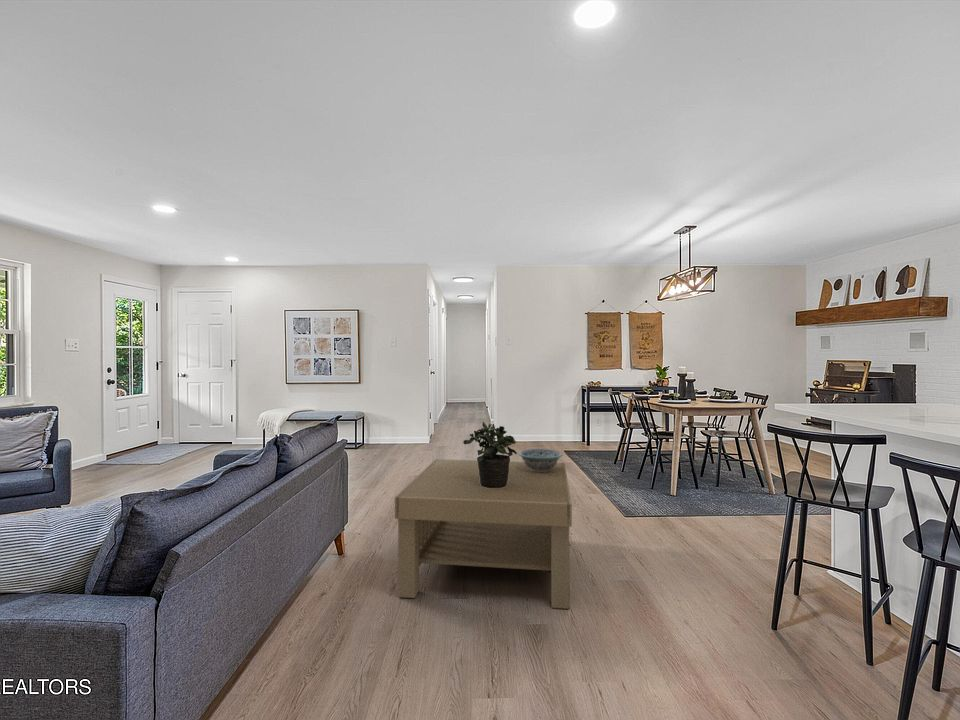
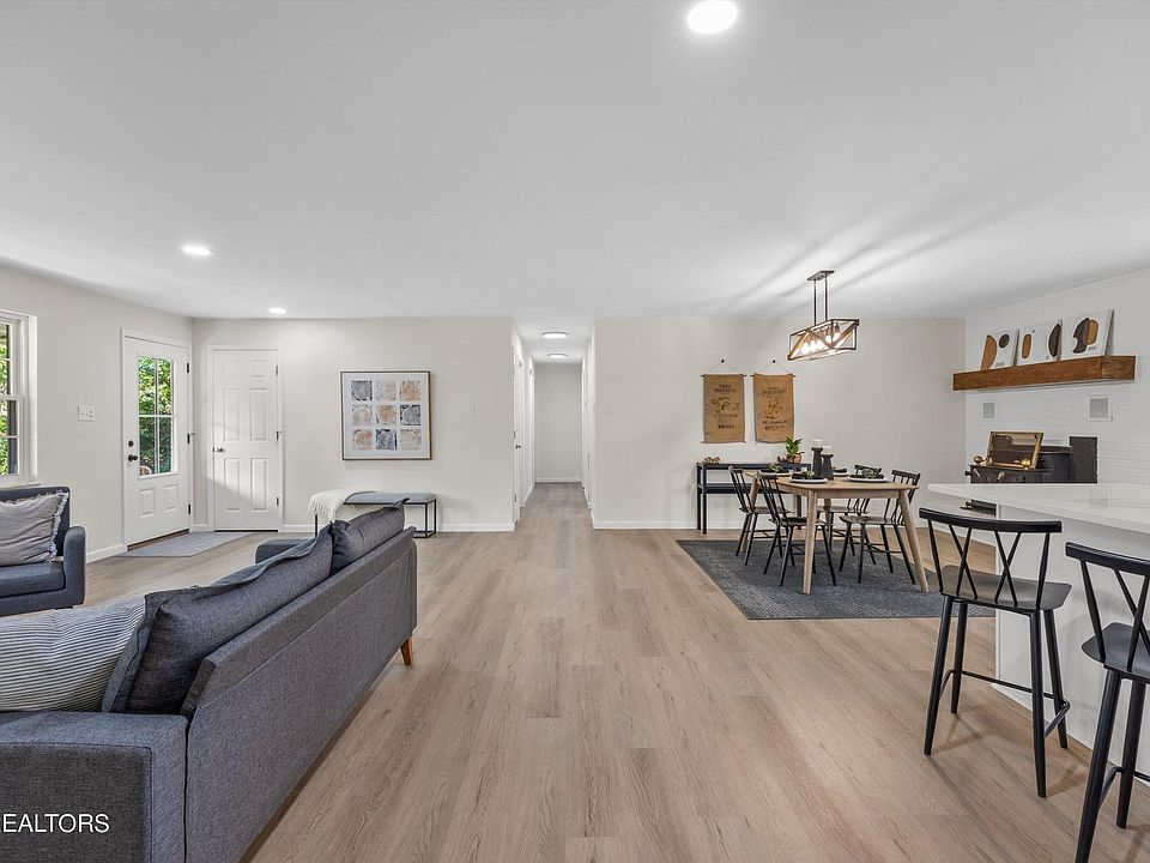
- decorative bowl (540, 461)
- potted plant (490, 452)
- coffee table (491, 521)
